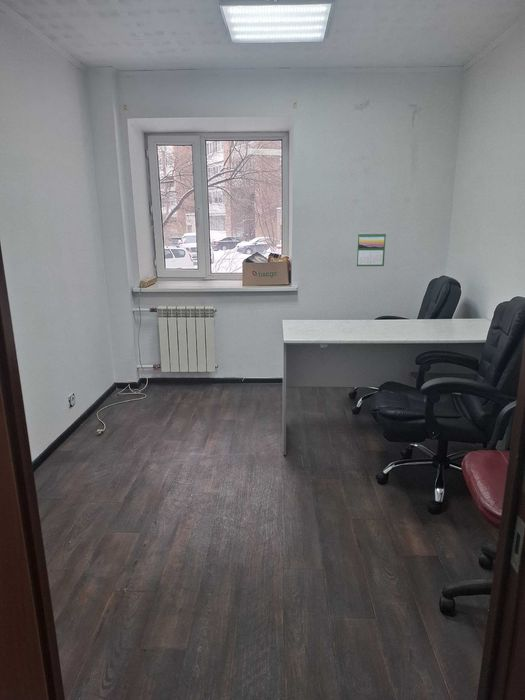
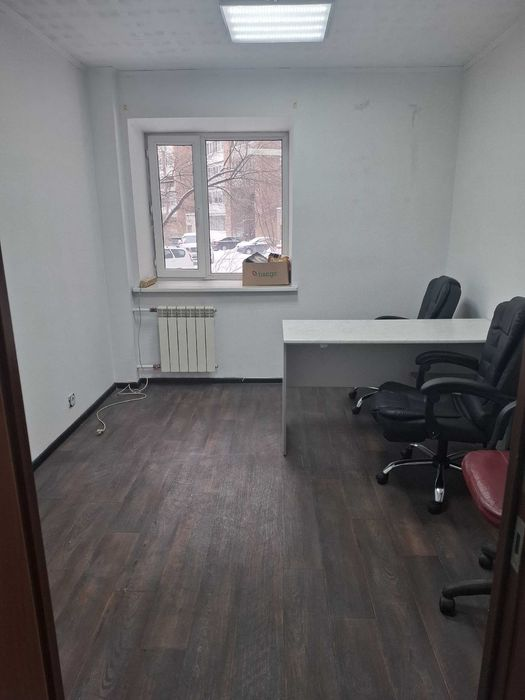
- calendar (371, 249)
